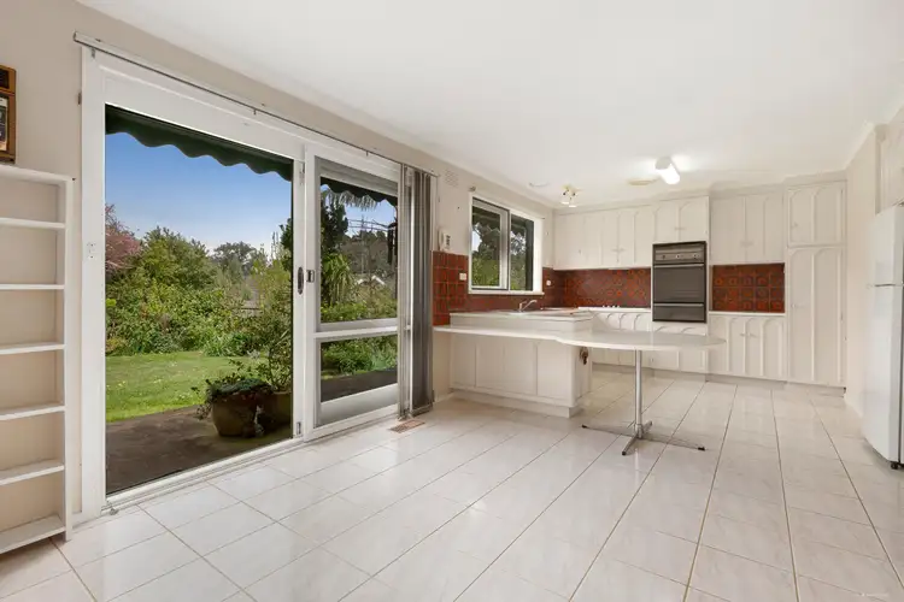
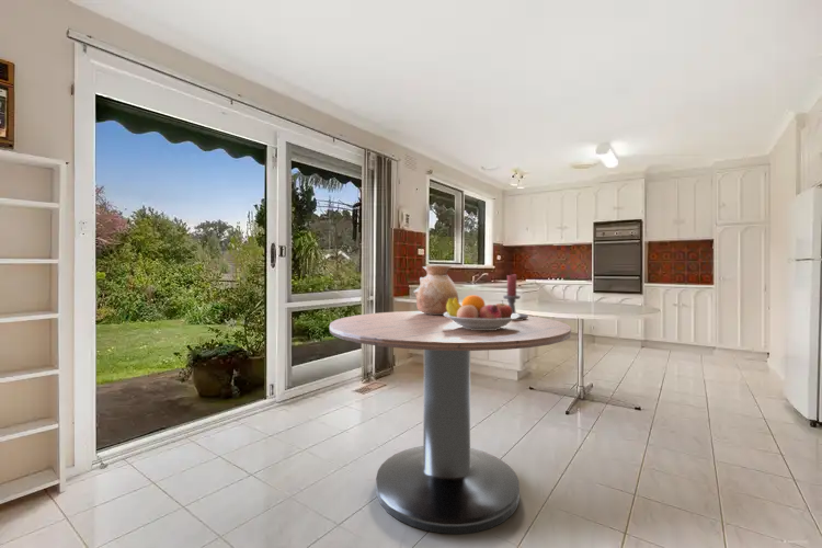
+ vase (437, 289)
+ fruit bowl (481, 310)
+ dining table (446, 404)
+ candle holder (509, 295)
